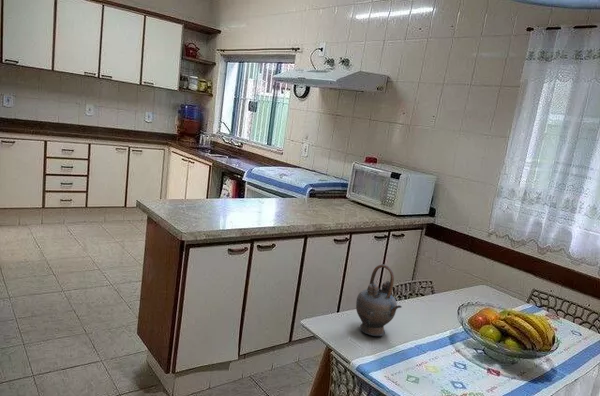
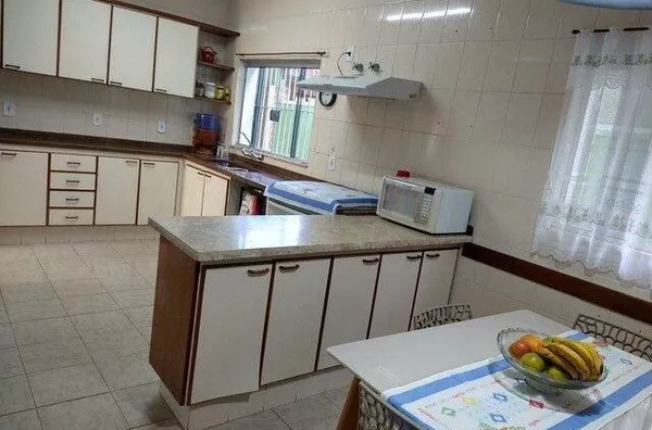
- teapot (380, 300)
